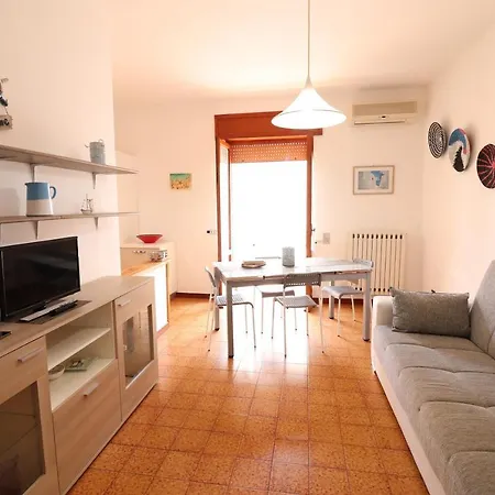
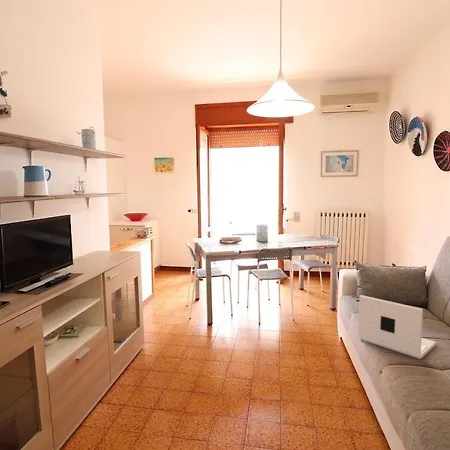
+ laptop (397, 319)
